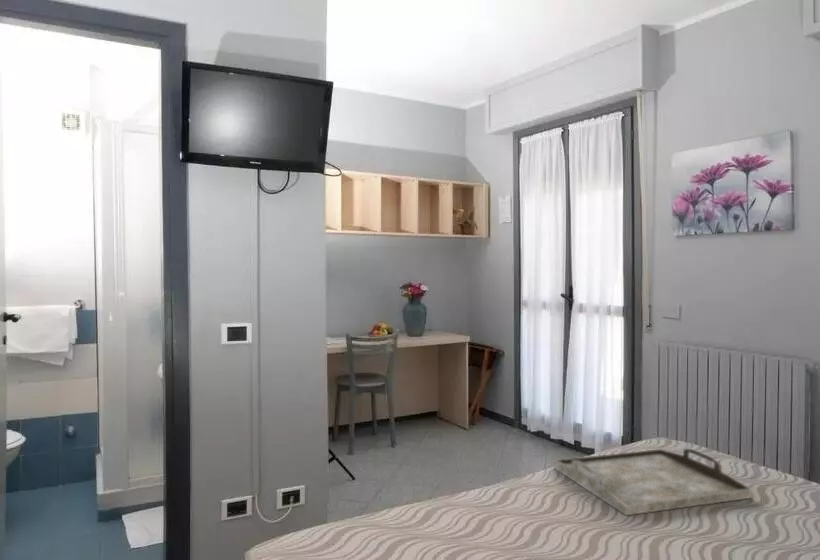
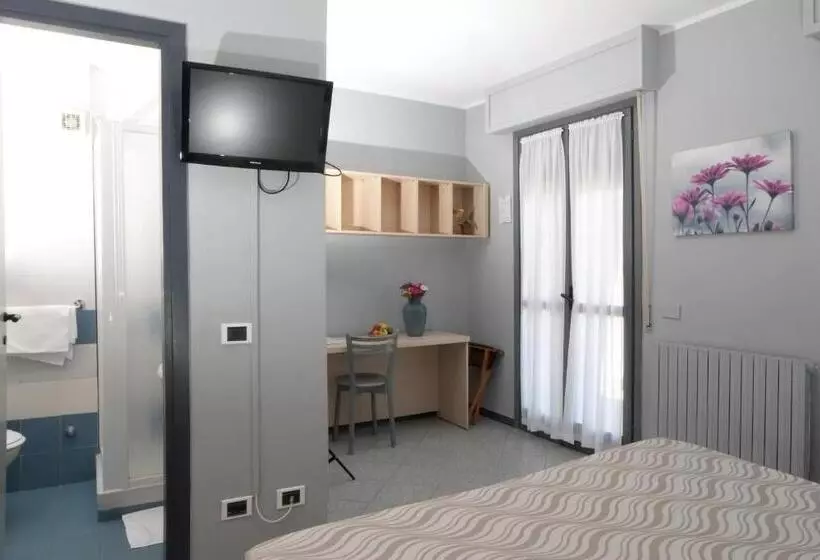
- serving tray (645, 470)
